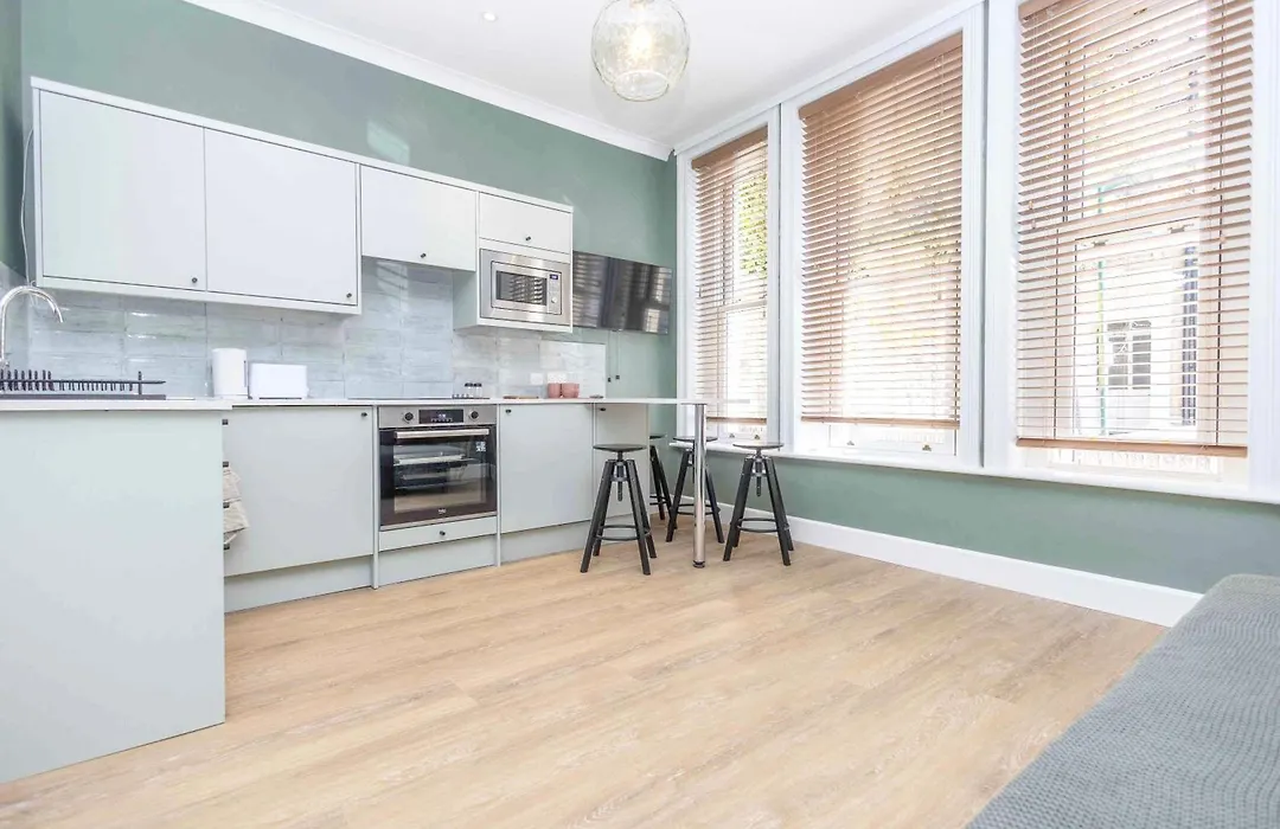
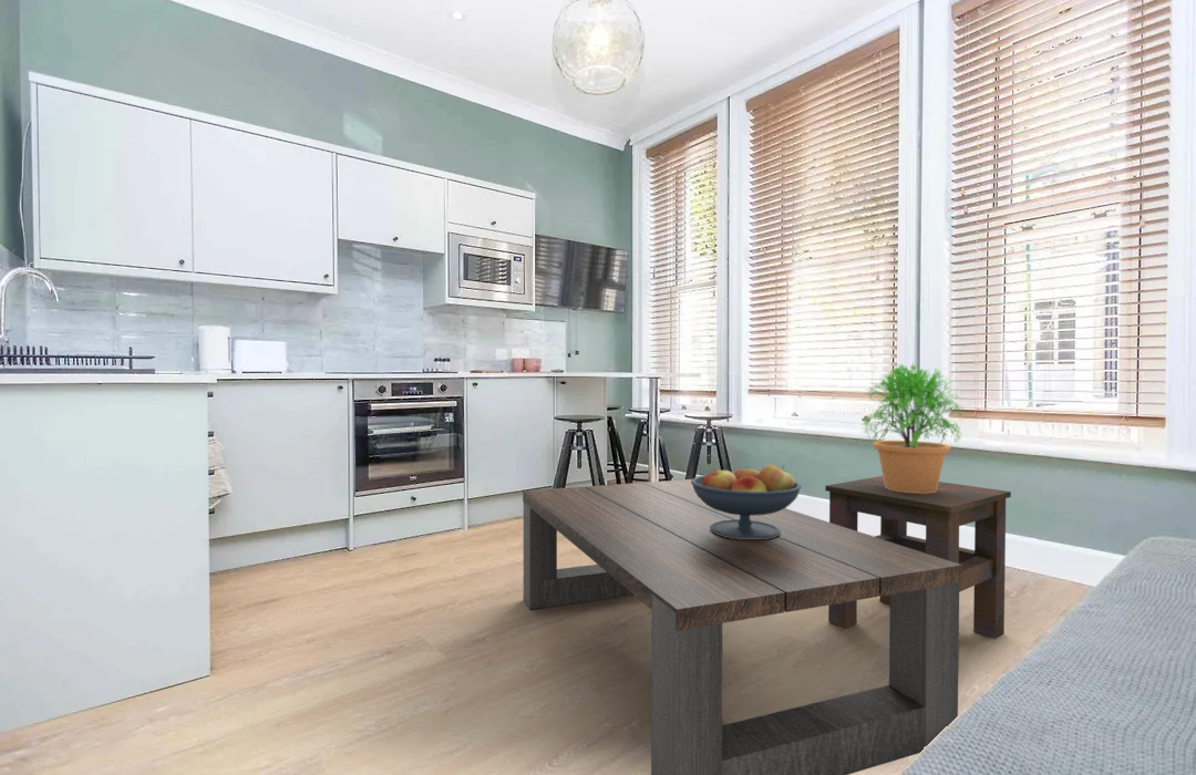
+ fruit bowl (744, 497)
+ coffee table (688, 586)
+ side table (918, 550)
+ potted plant (910, 424)
